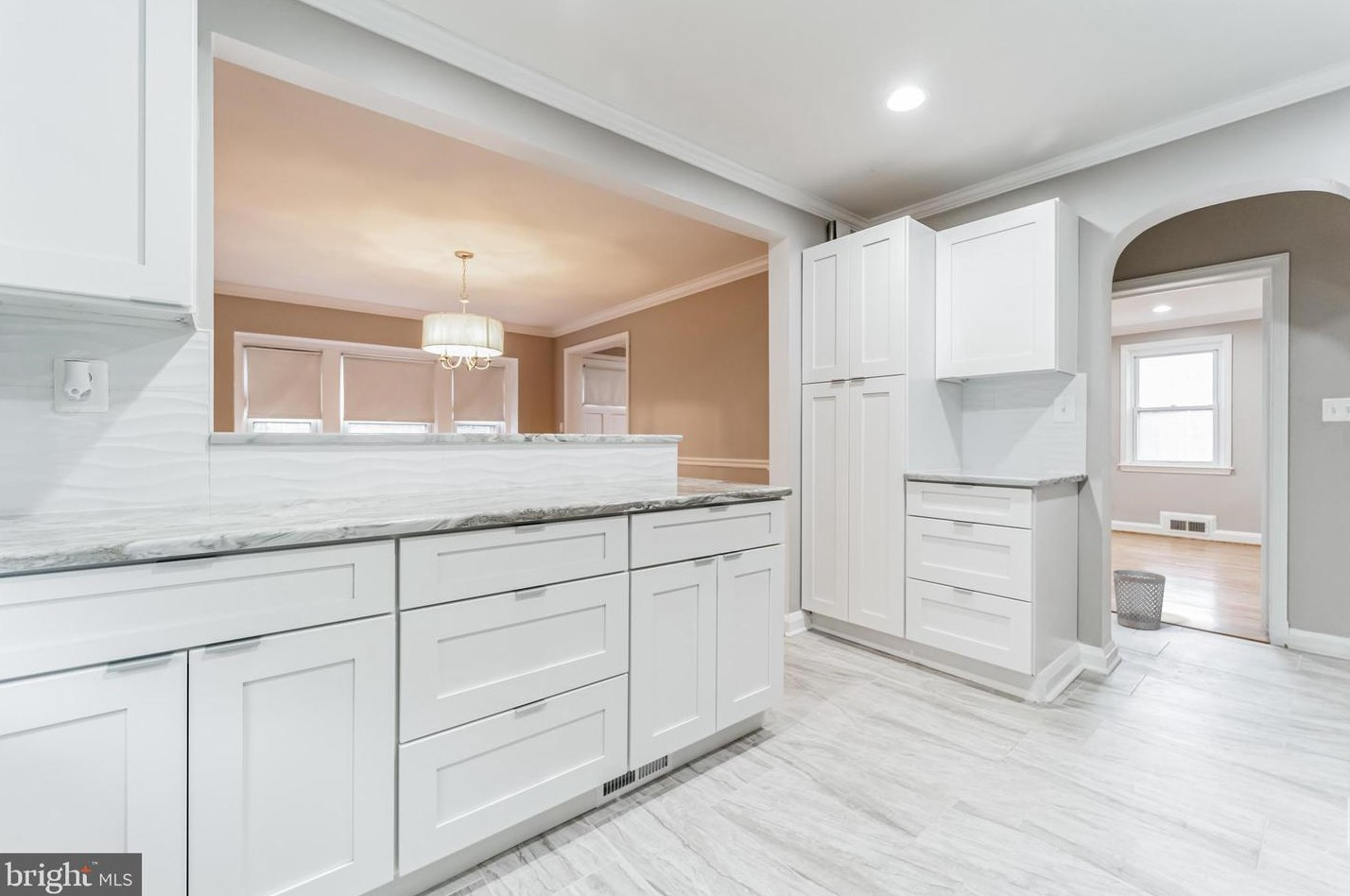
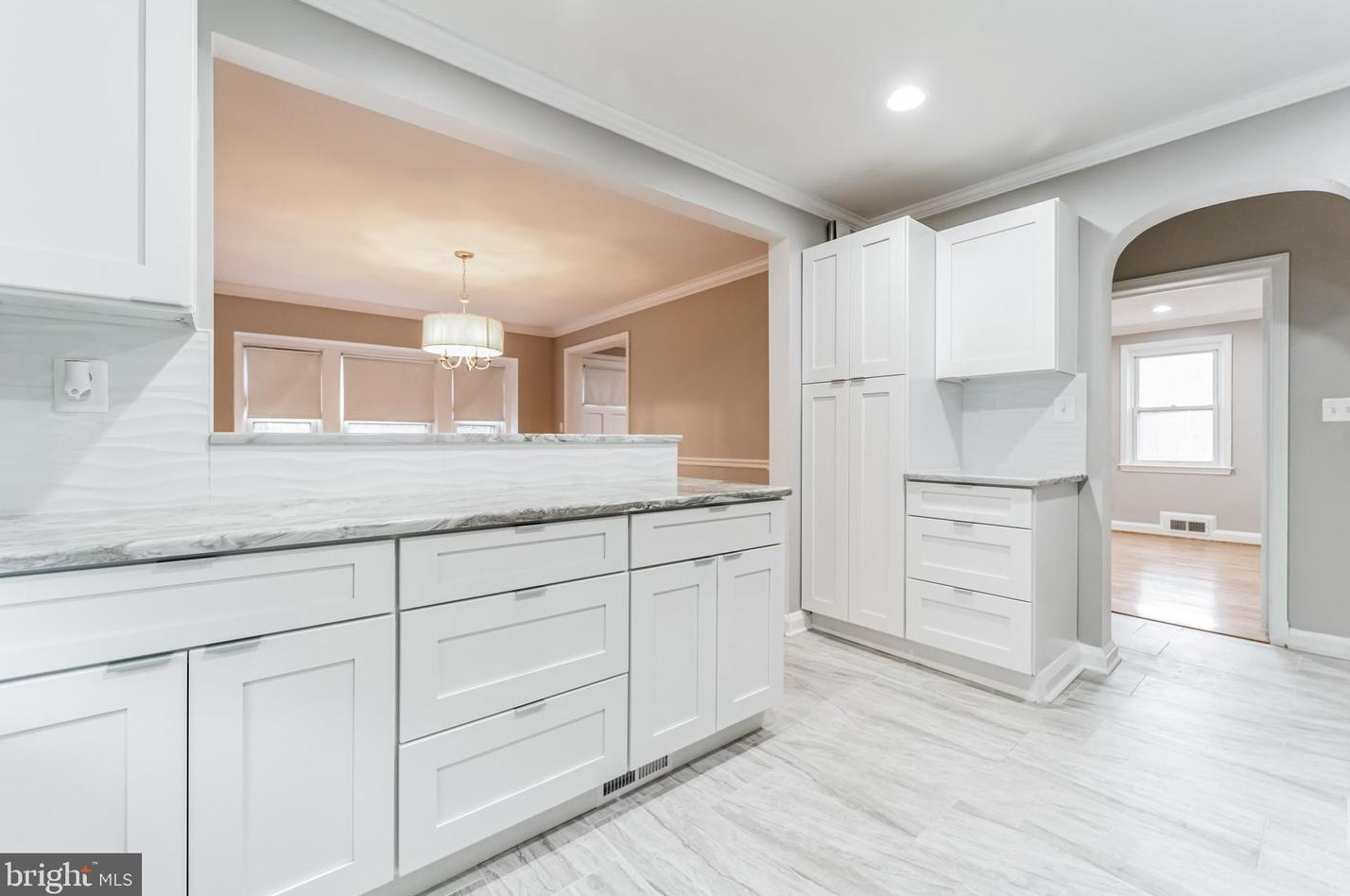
- wastebasket (1138, 599)
